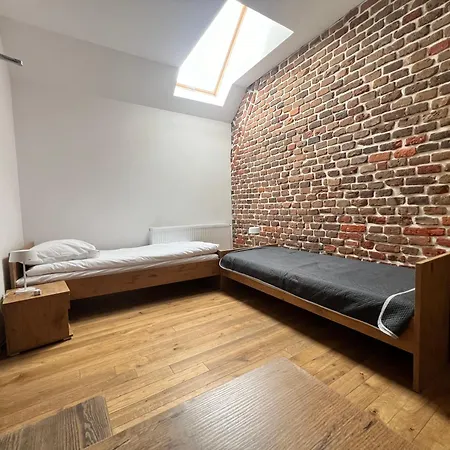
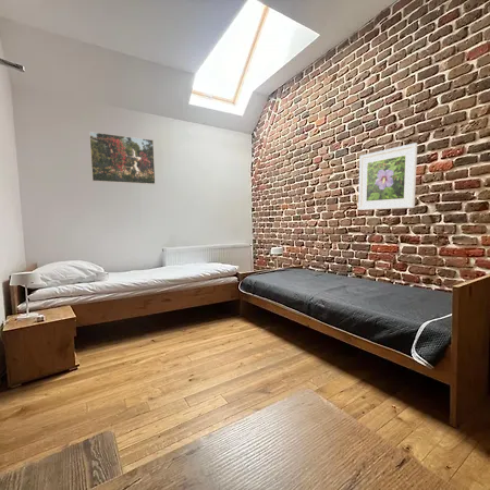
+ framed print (384, 180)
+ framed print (124, 159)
